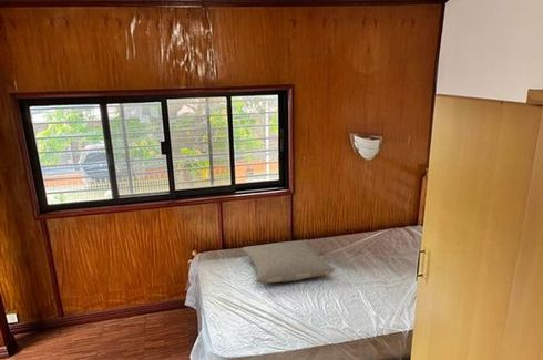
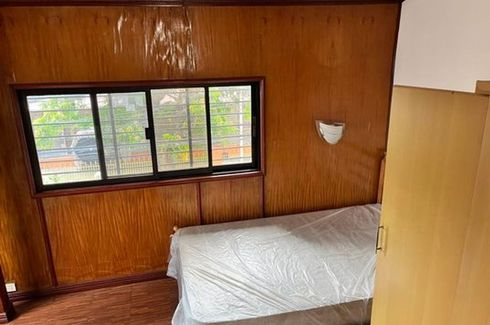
- pillow (285, 258)
